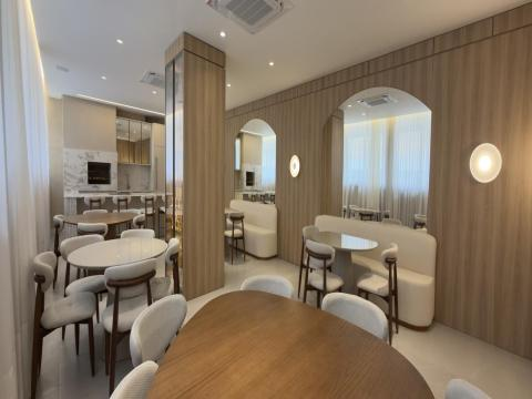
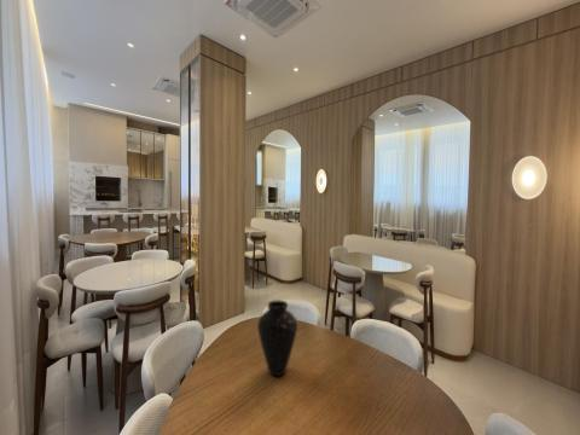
+ vase (277, 337)
